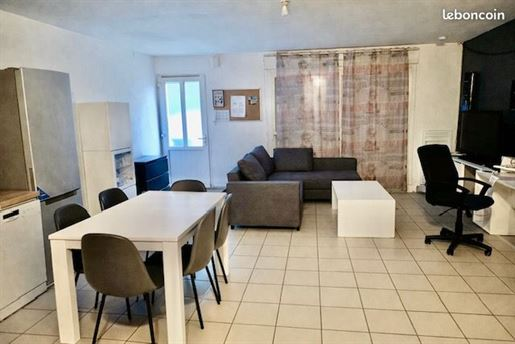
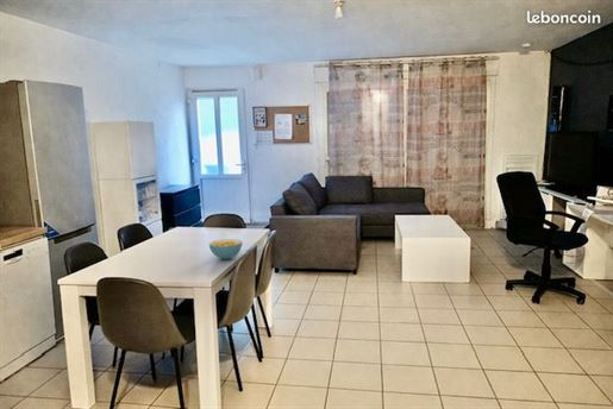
+ cereal bowl (226, 250)
